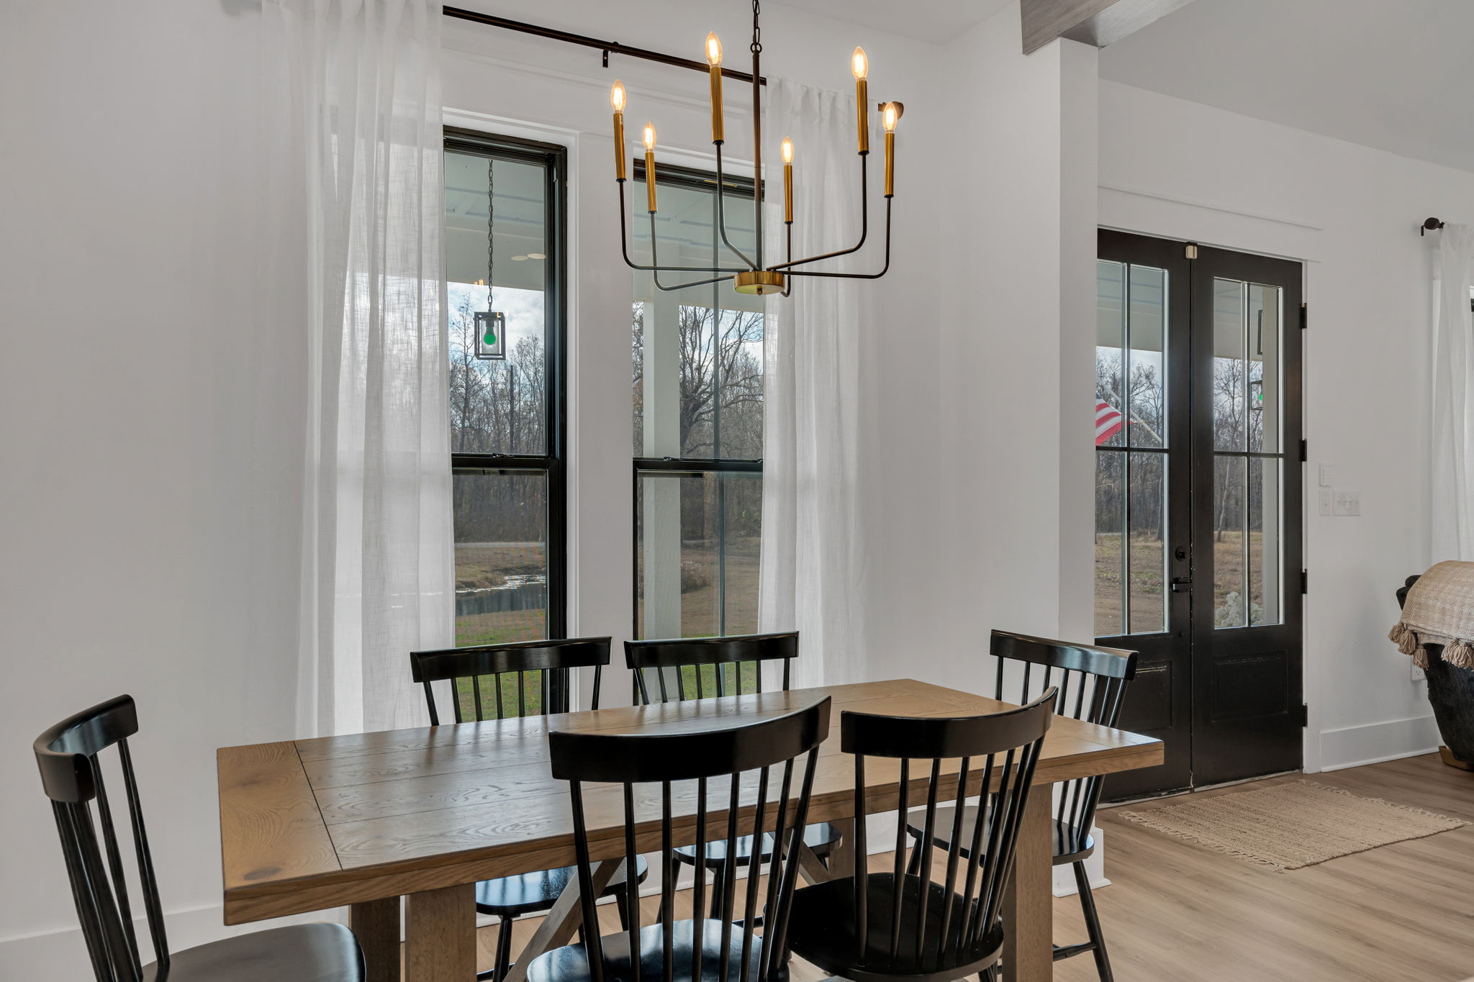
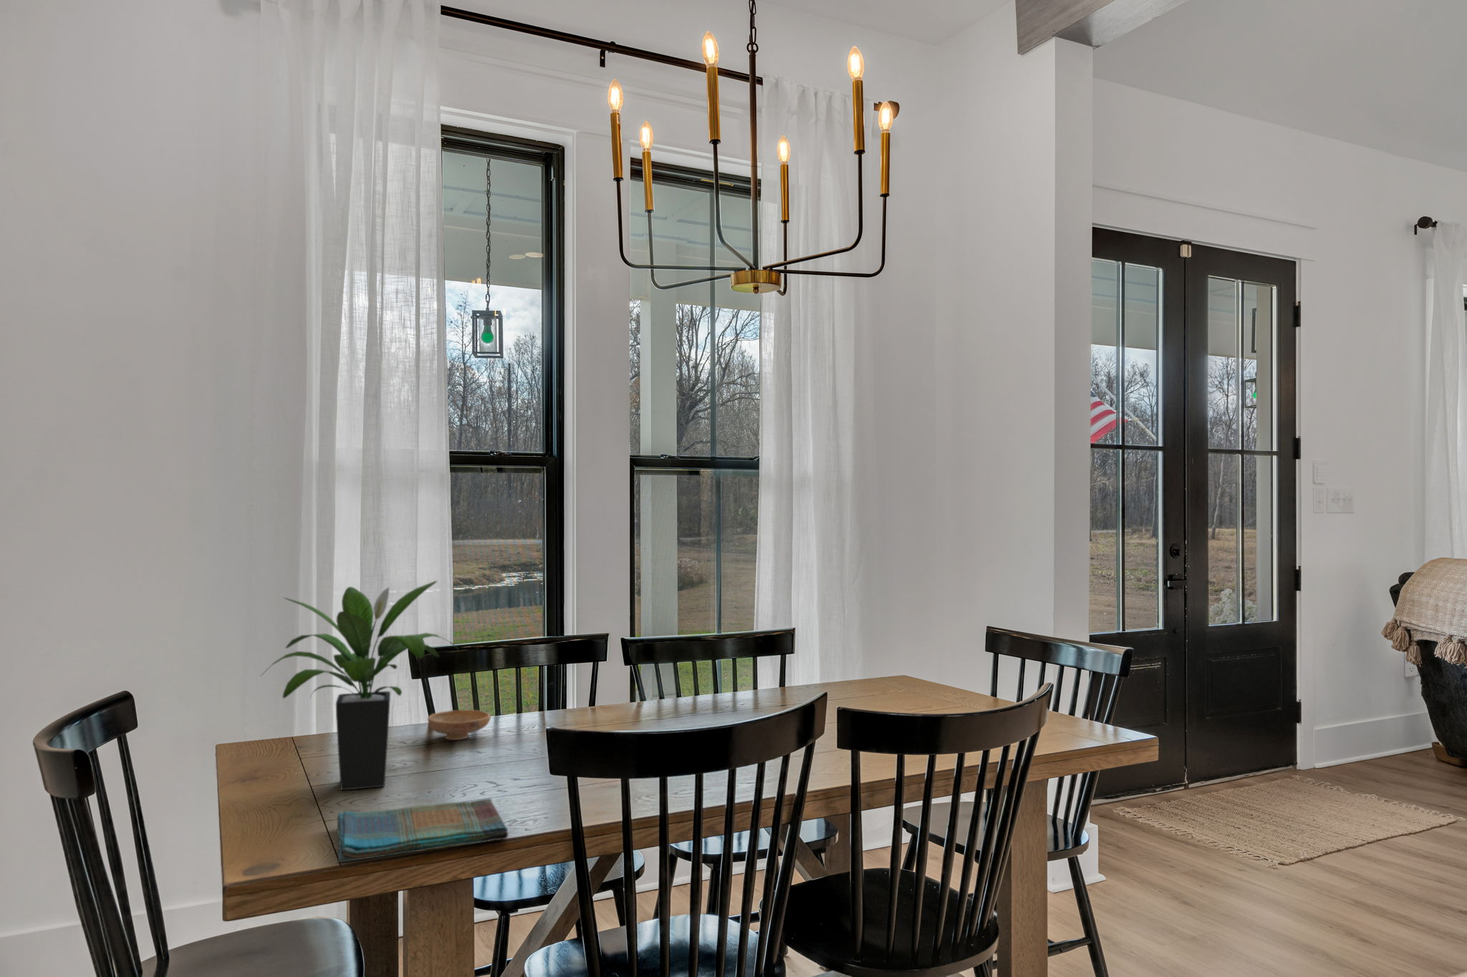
+ potted plant (363, 685)
+ dish towel (421, 824)
+ bowl (459, 726)
